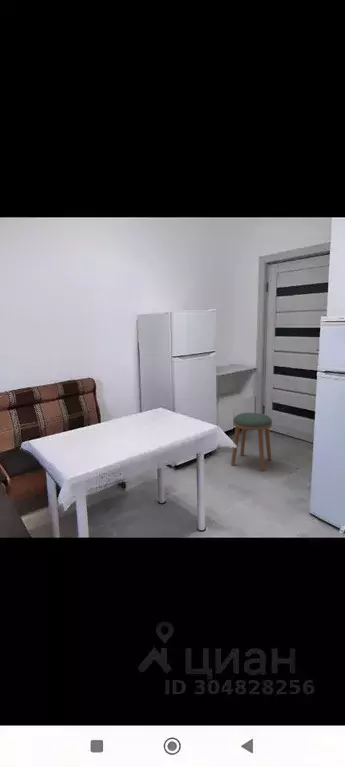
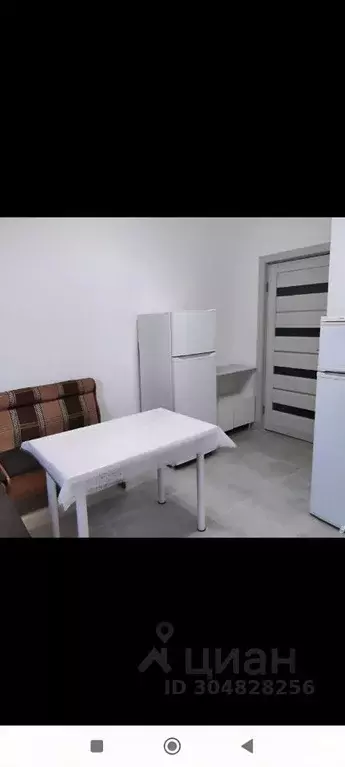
- stool (258, 437)
